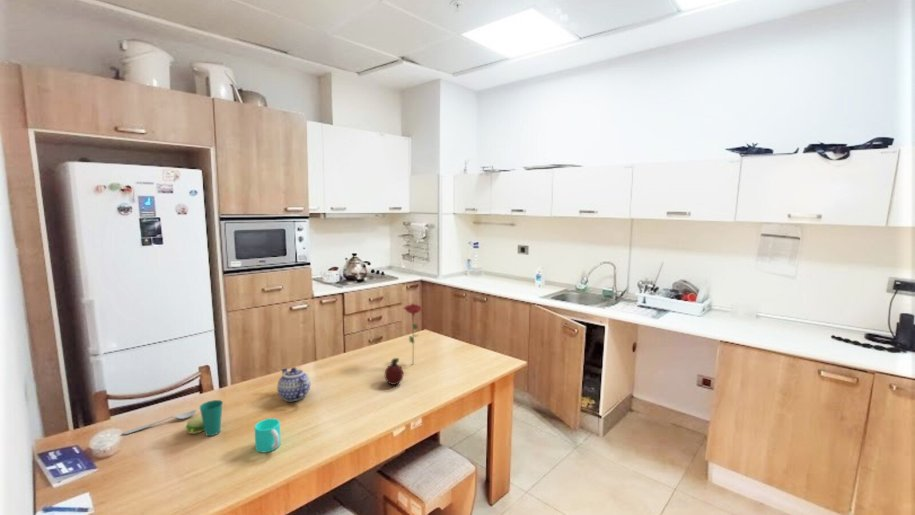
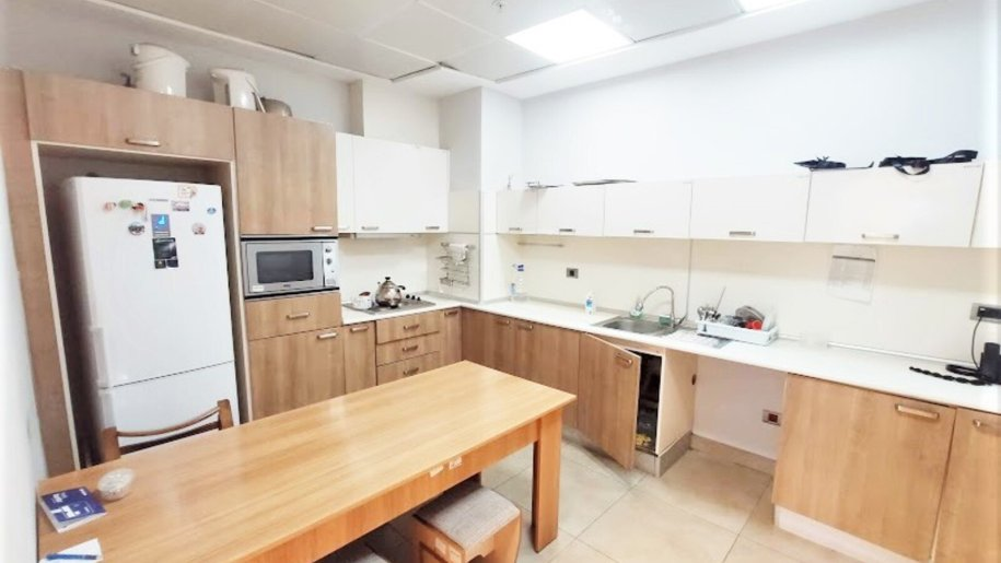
- teapot (293, 382)
- cup (204, 417)
- spoon (160, 421)
- flower (413, 333)
- fruit (394, 371)
- cup (269, 436)
